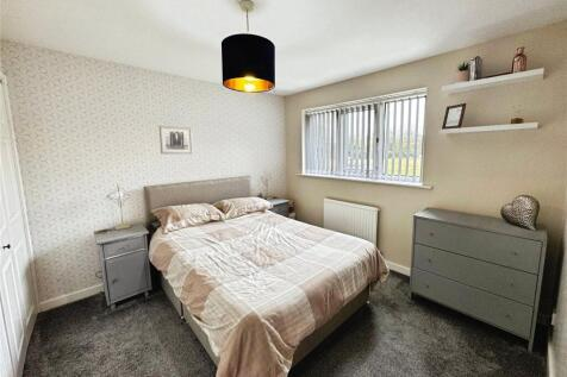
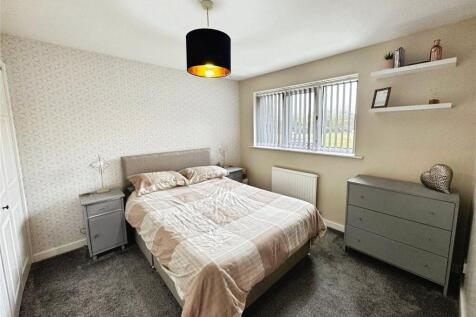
- wall art (176, 140)
